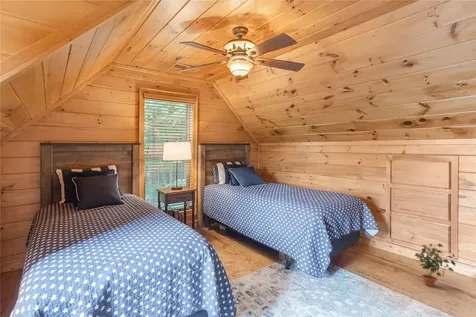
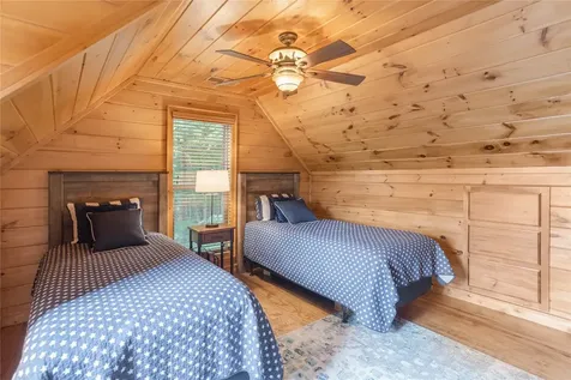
- potted plant (429, 264)
